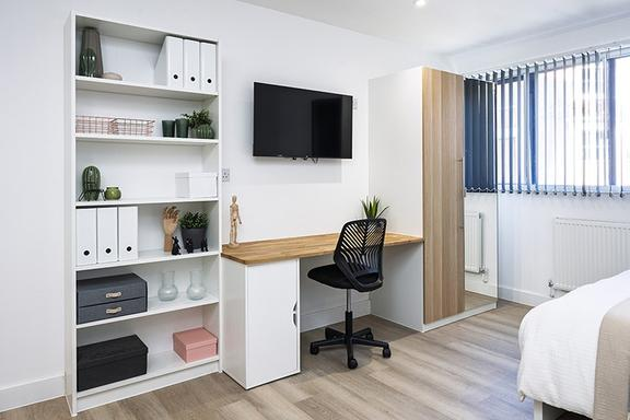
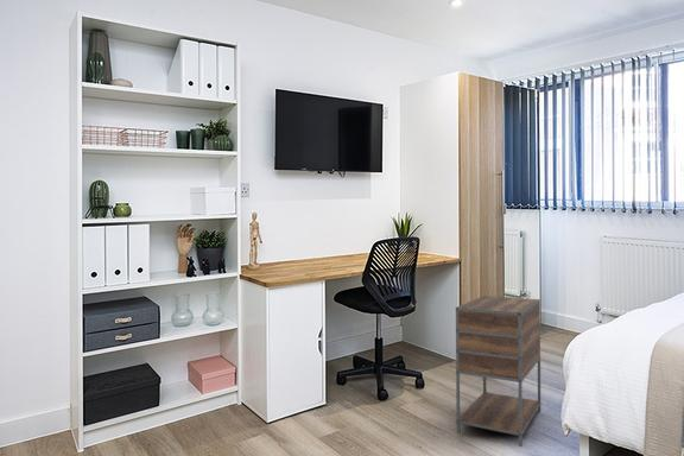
+ nightstand (498, 362)
